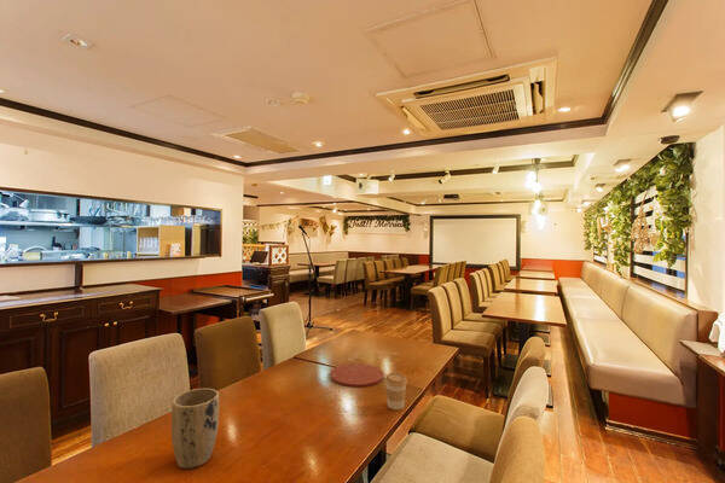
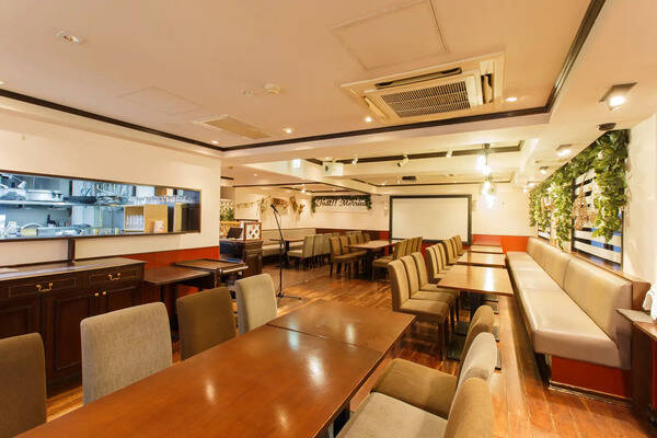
- plant pot (195, 427)
- coffee cup (395, 390)
- plate (356, 373)
